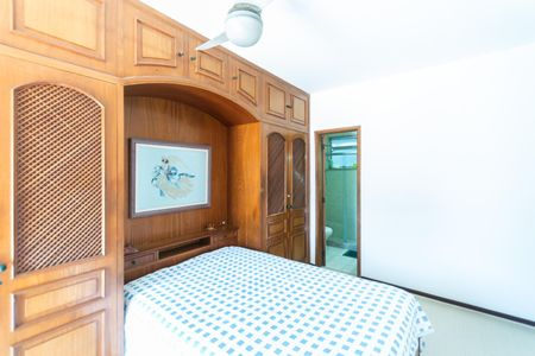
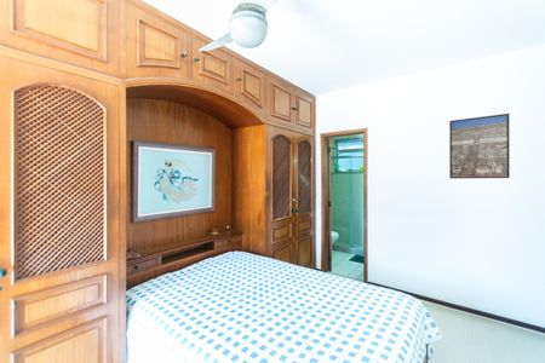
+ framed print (477, 148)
